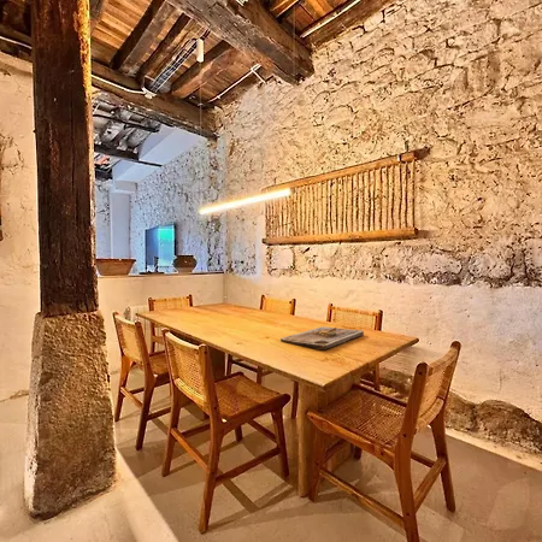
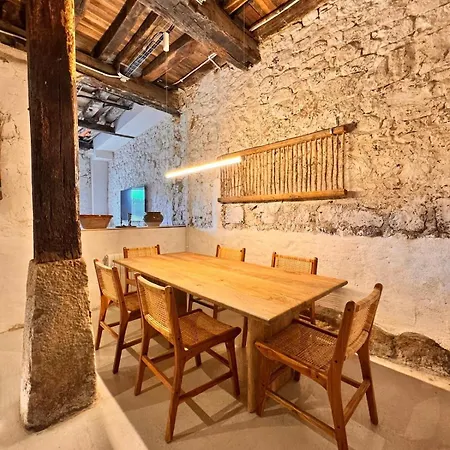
- cutting board (323, 331)
